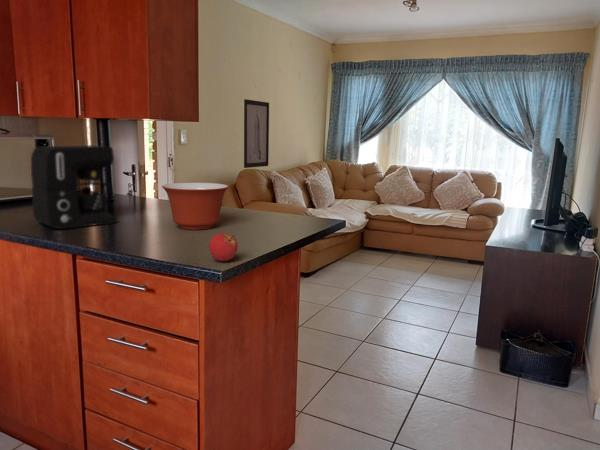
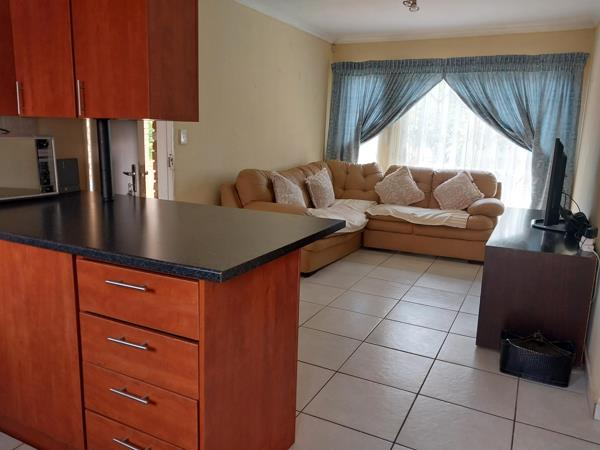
- fruit (223, 247)
- mixing bowl (196, 206)
- coffee maker (79, 185)
- wall art (256, 134)
